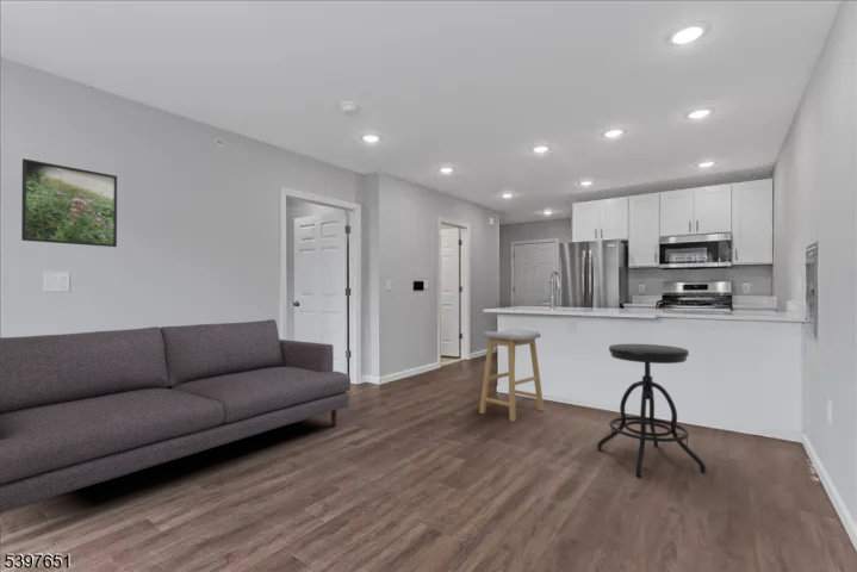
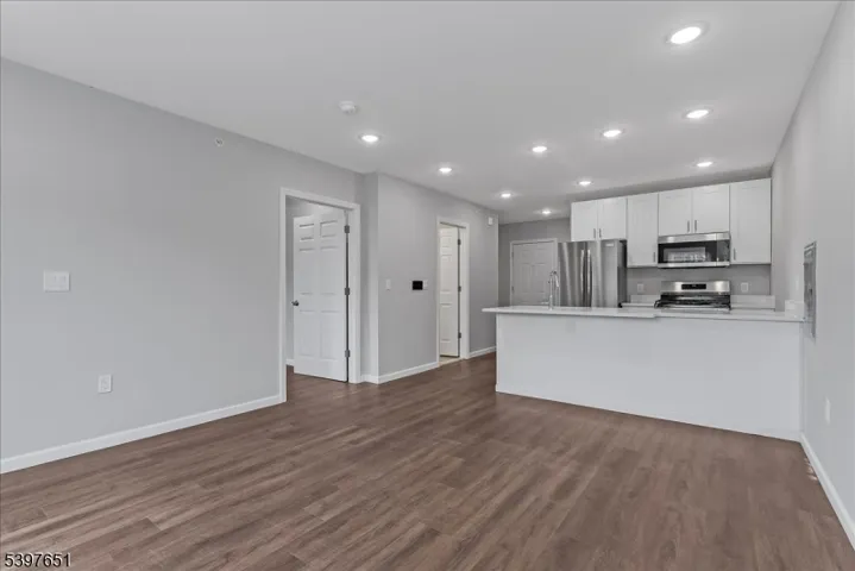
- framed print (73, 205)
- sofa (182, 391)
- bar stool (511, 371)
- stool (645, 404)
